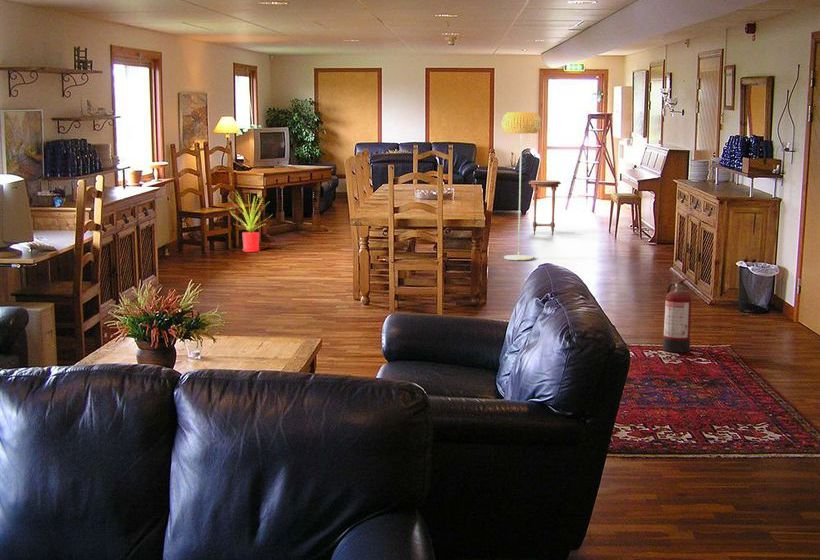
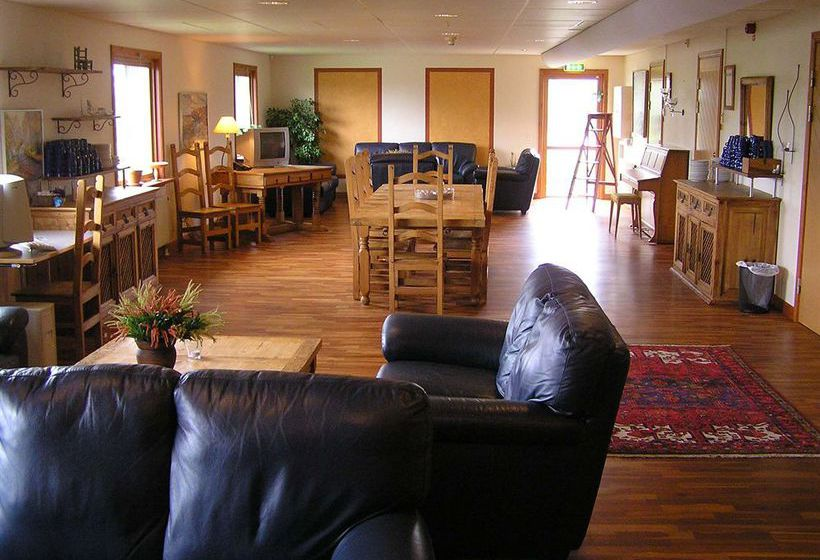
- side table (552, 207)
- house plant (250, 221)
- floor lamp (520, 186)
- fire extinguisher (676, 312)
